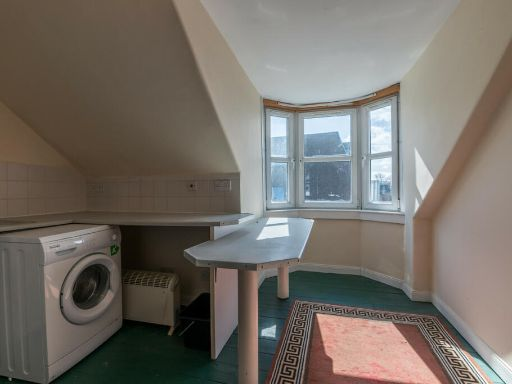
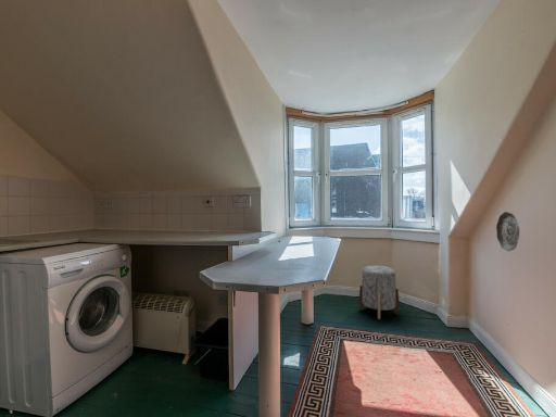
+ decorative plate (508, 231)
+ stool (378, 289)
